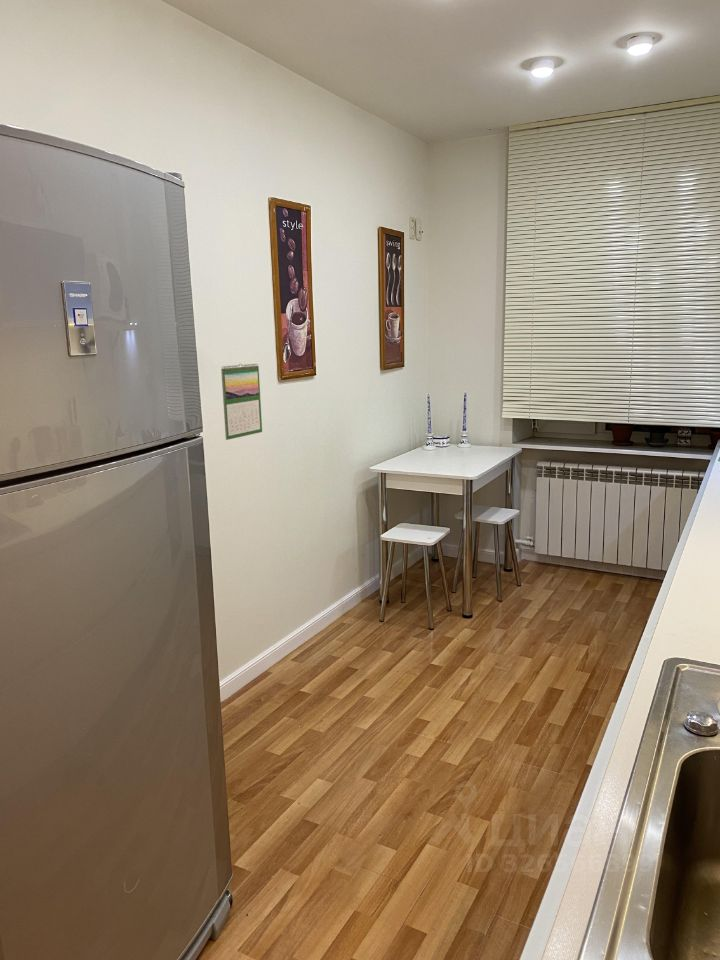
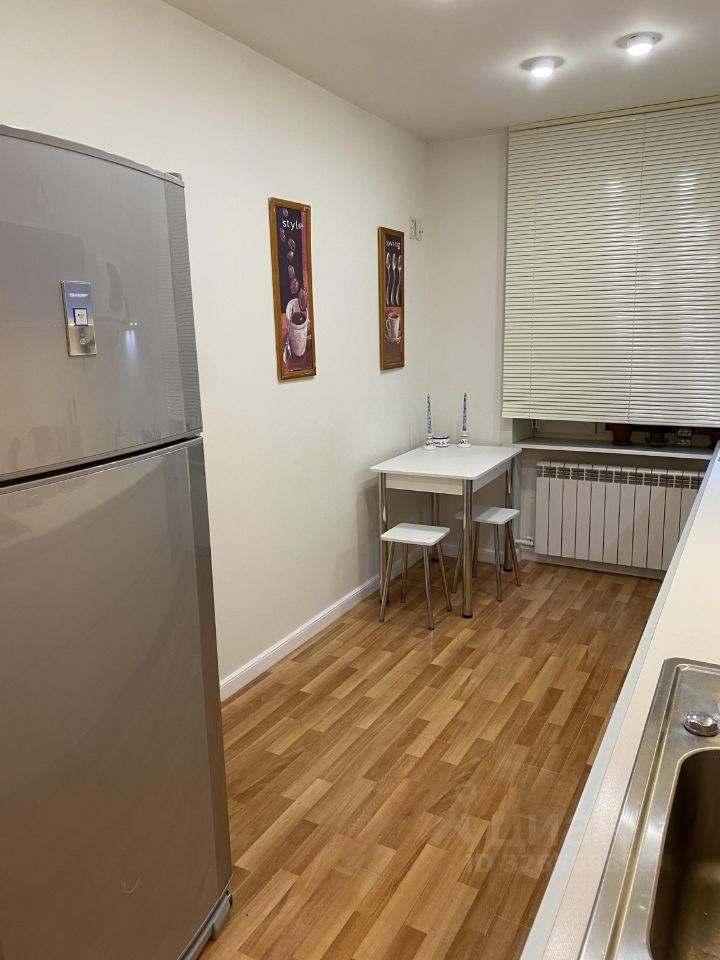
- calendar (242, 400)
